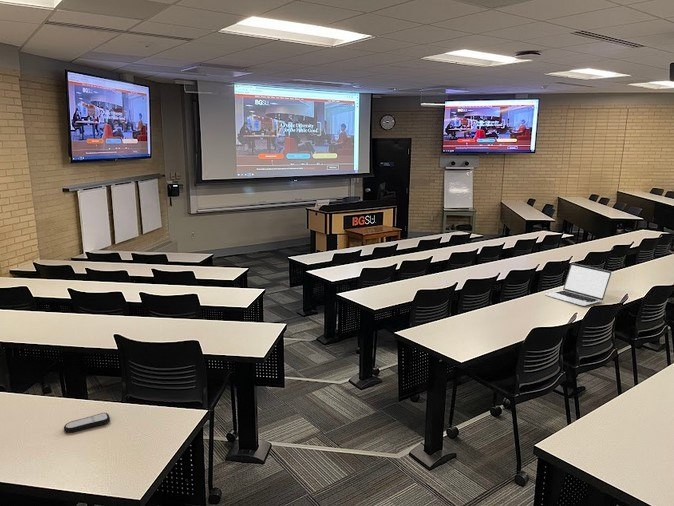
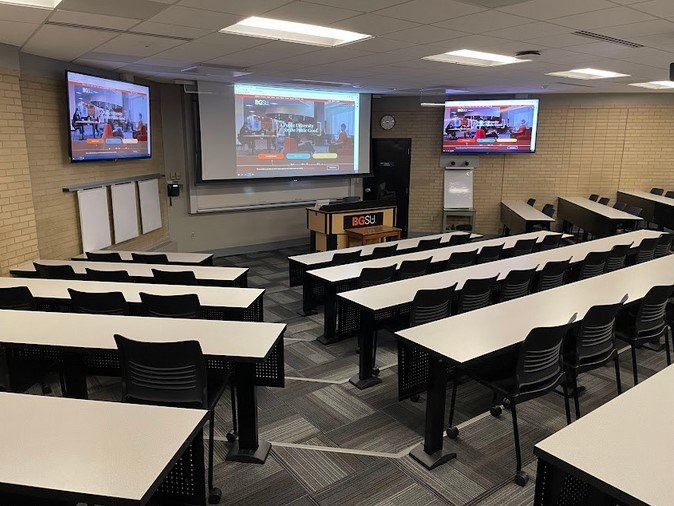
- laptop (577, 283)
- remote control (87, 422)
